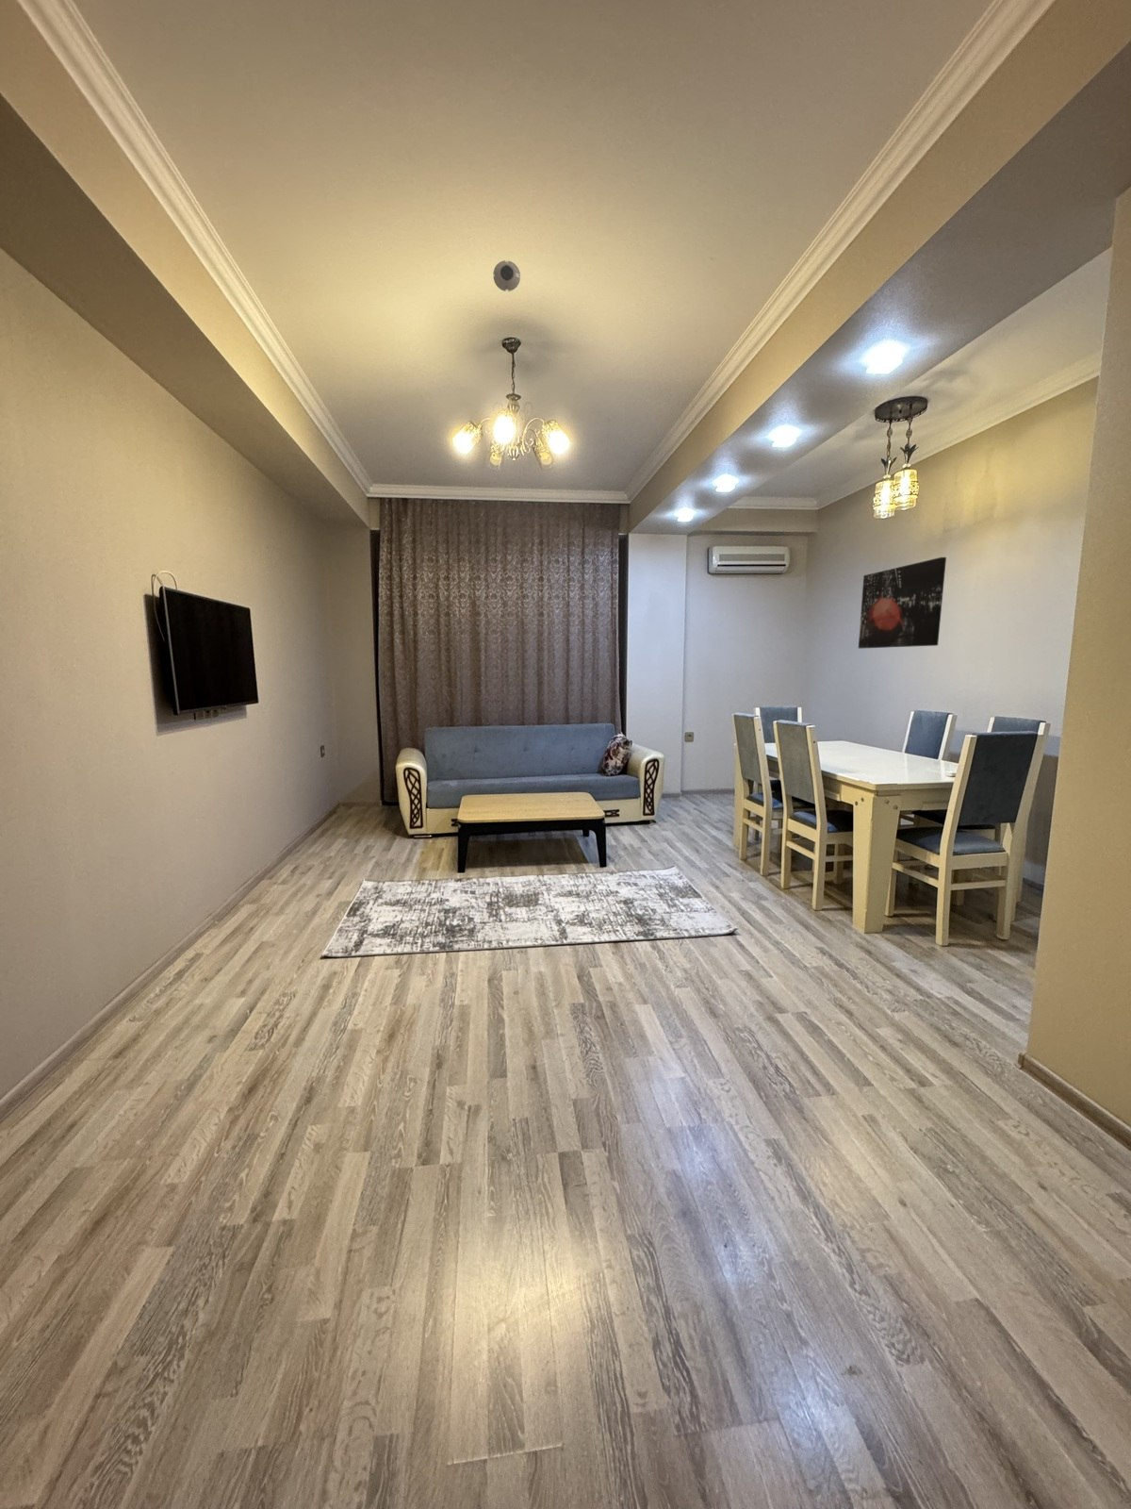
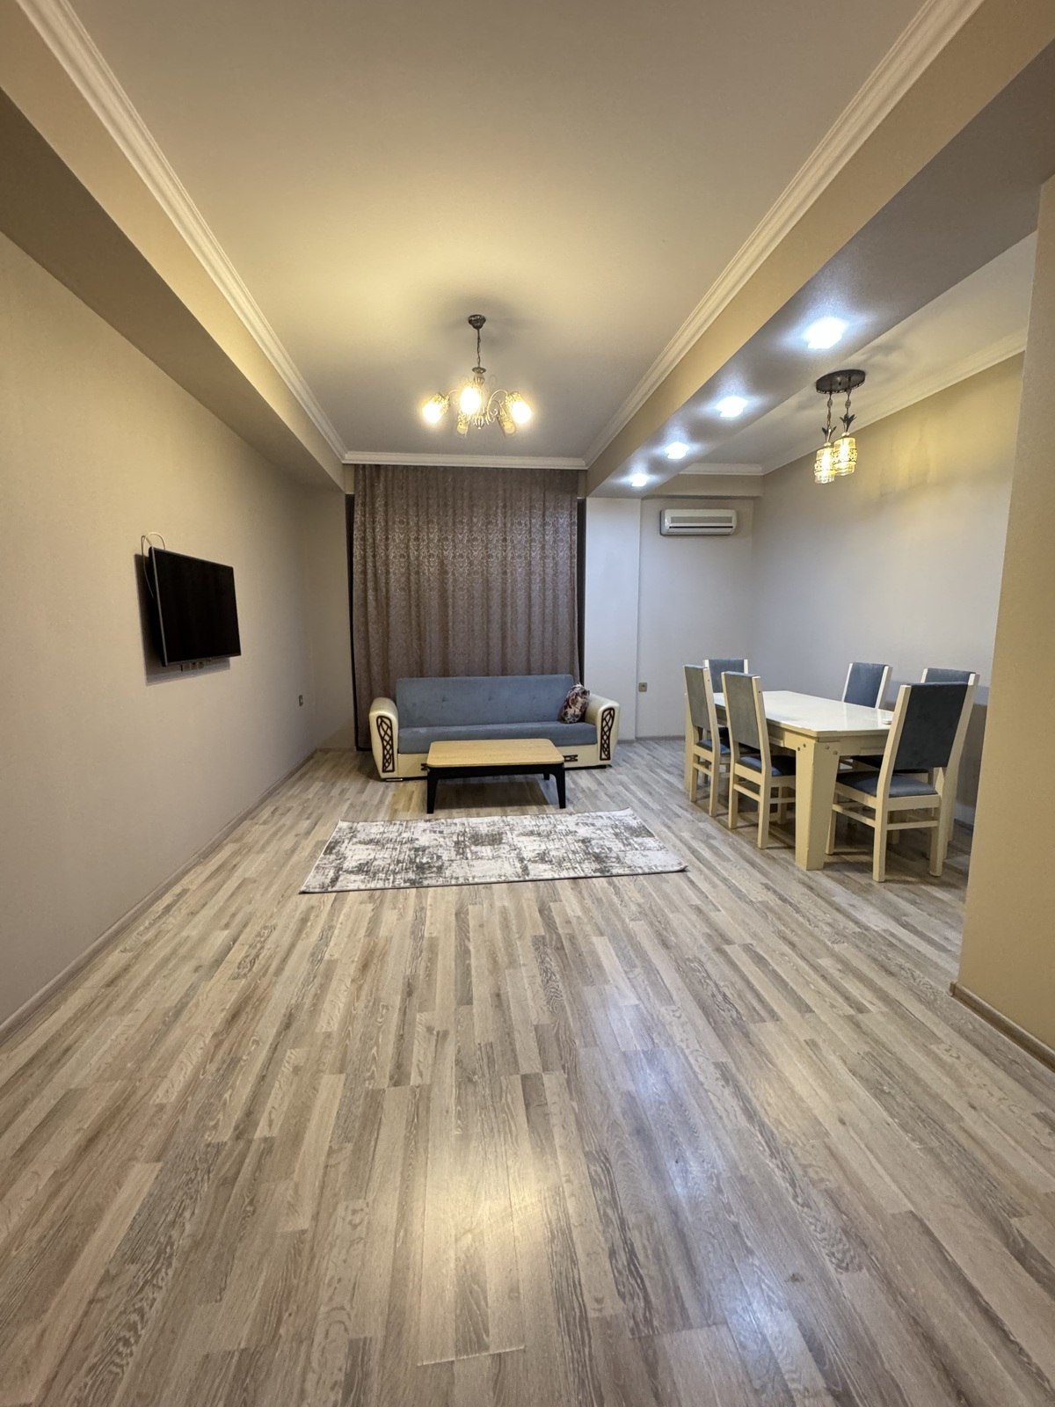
- wall art (897, 607)
- smoke detector (506, 274)
